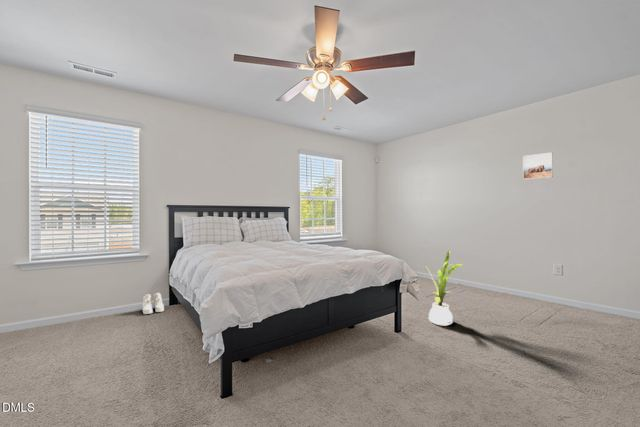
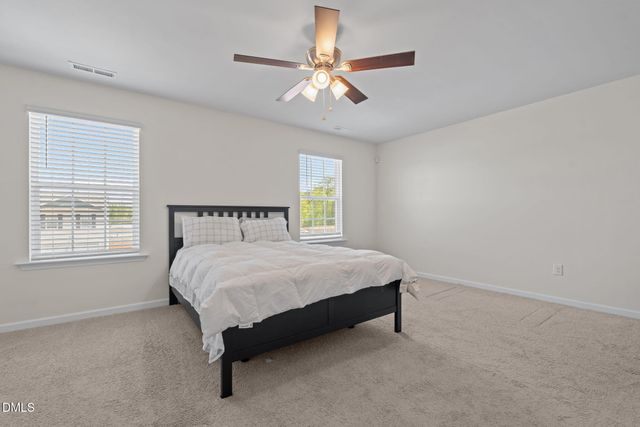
- boots (154, 302)
- house plant (442, 286)
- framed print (537, 166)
